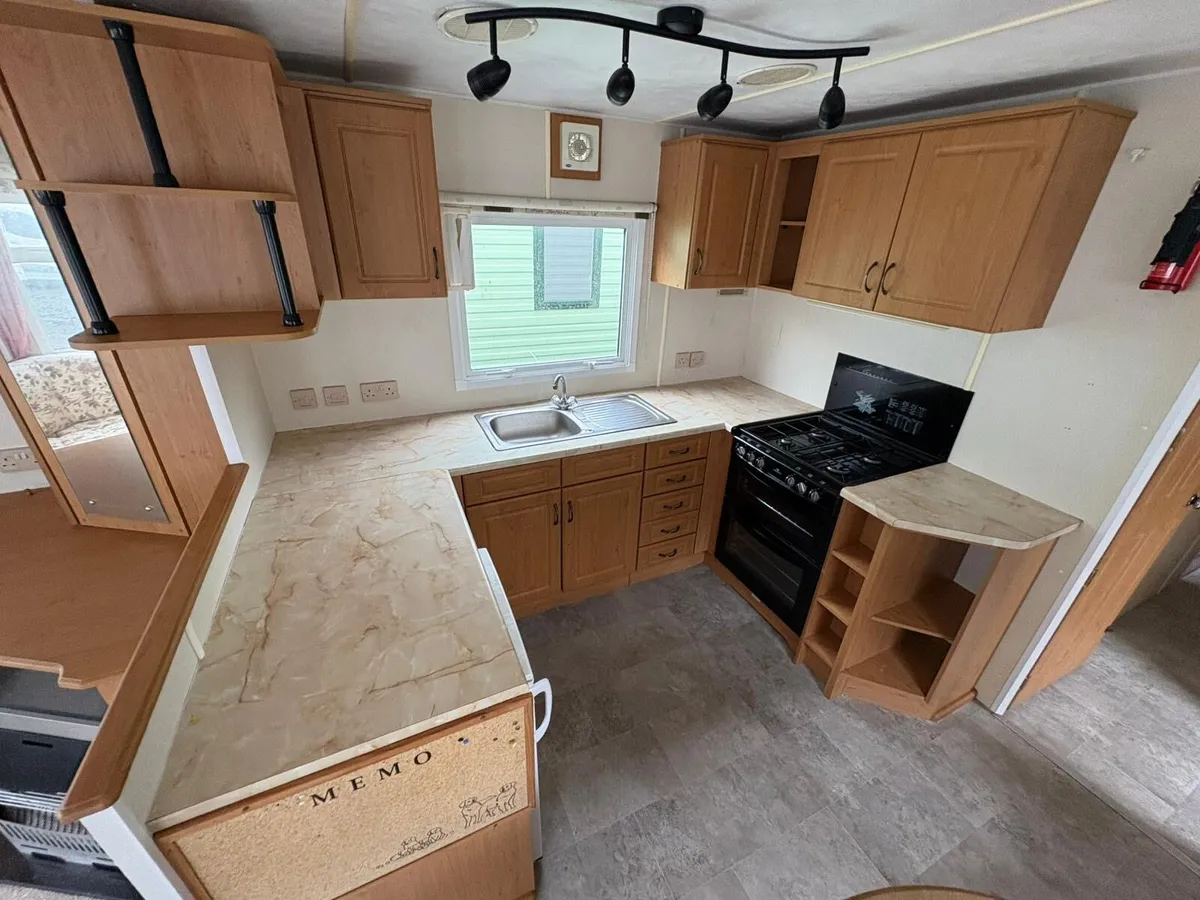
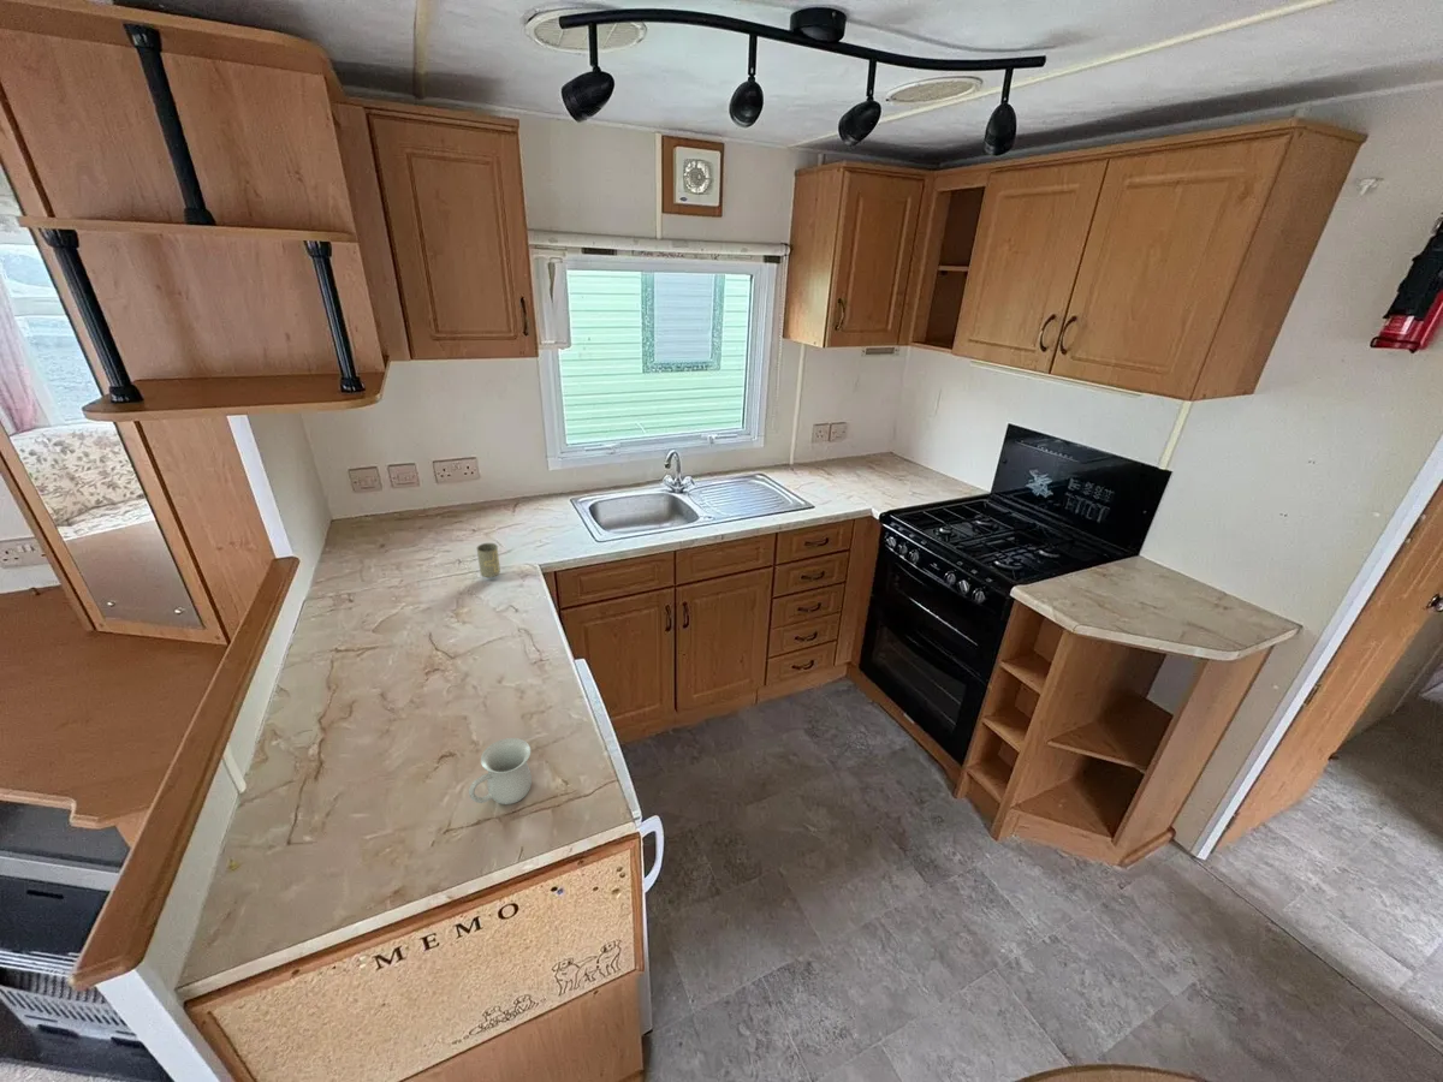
+ bottle (486, 546)
+ mug (500, 779)
